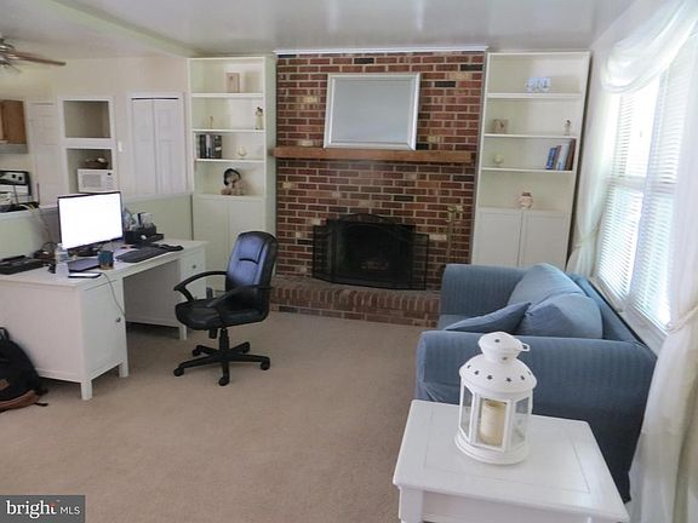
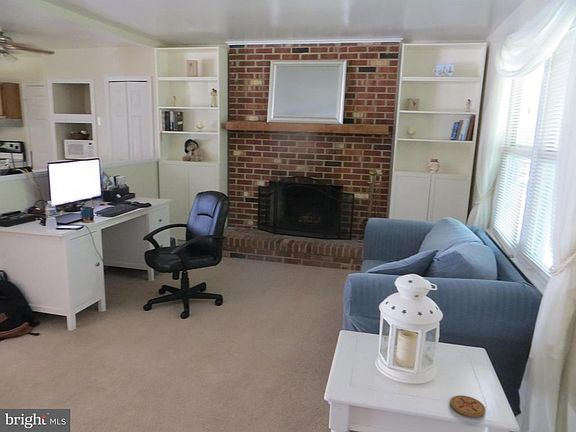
+ coaster (467, 405)
